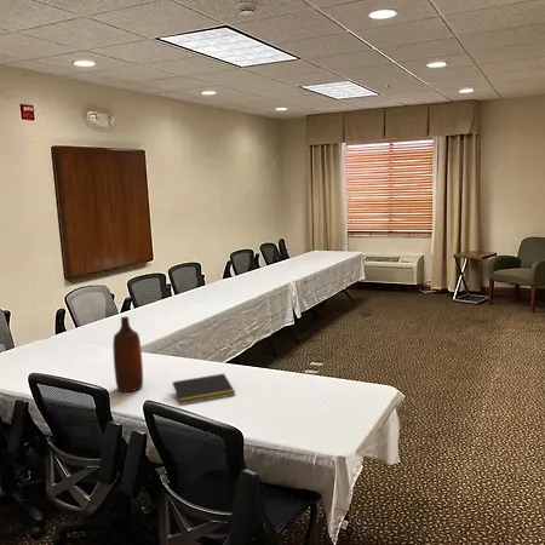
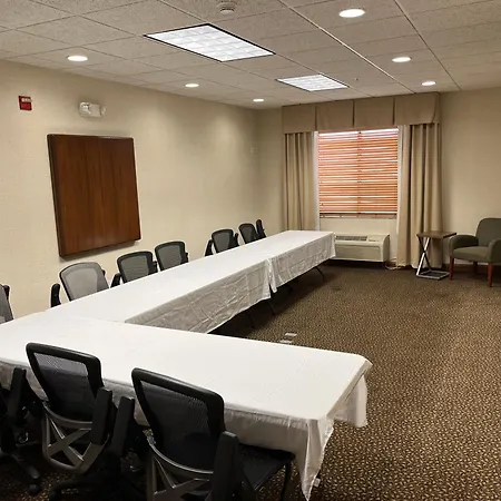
- notepad (203, 388)
- bottle (127, 352)
